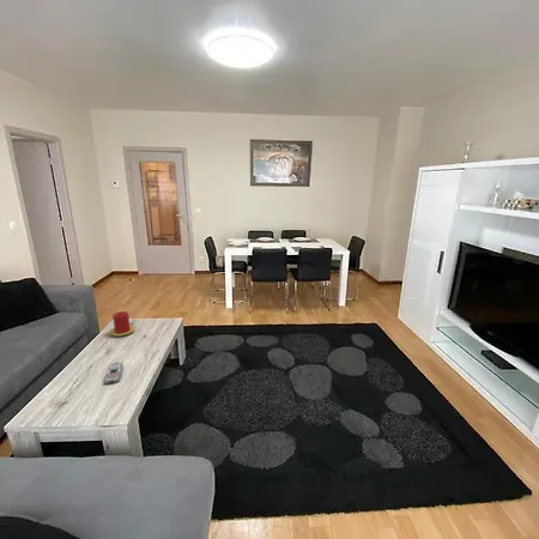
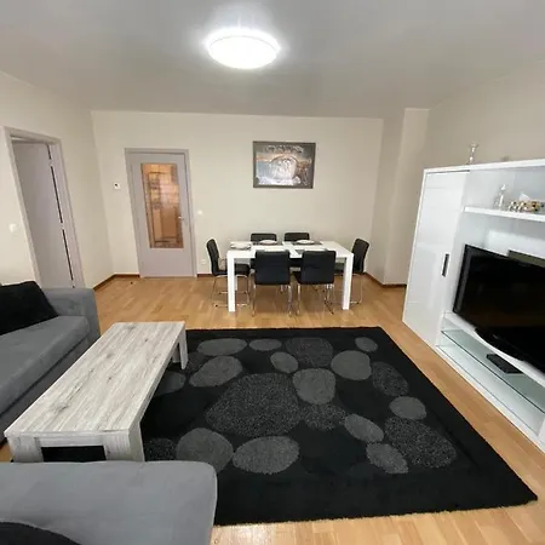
- remote control (114, 371)
- candle (121, 322)
